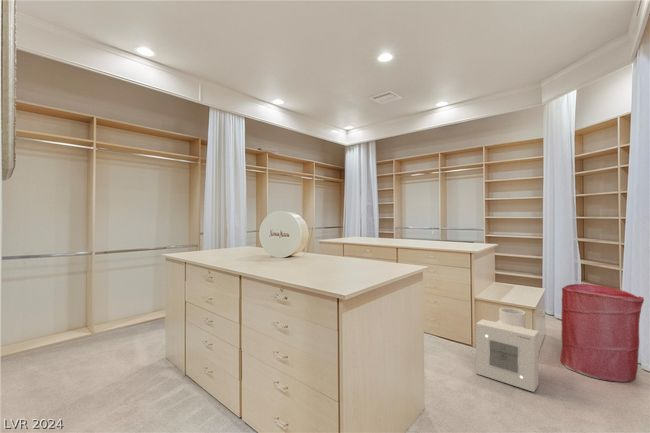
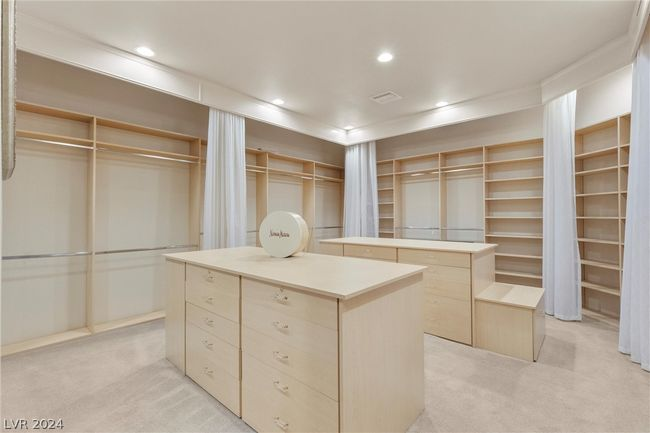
- laundry hamper (599, 328)
- air purifier (511, 341)
